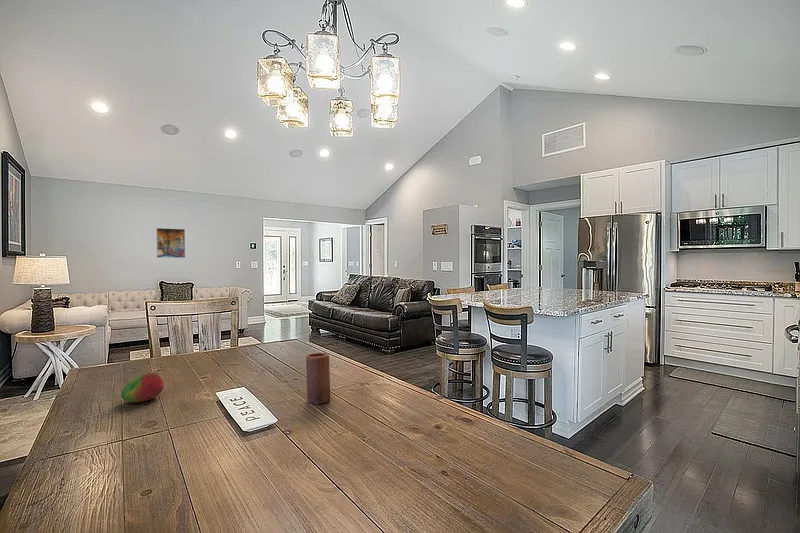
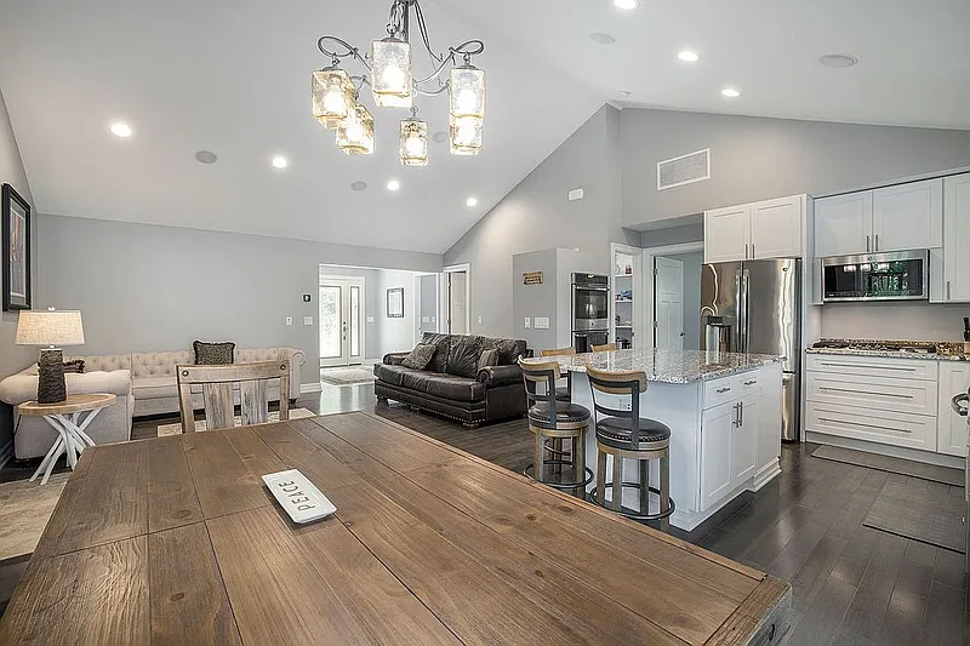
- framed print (171, 243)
- candle (318, 377)
- fruit (143, 387)
